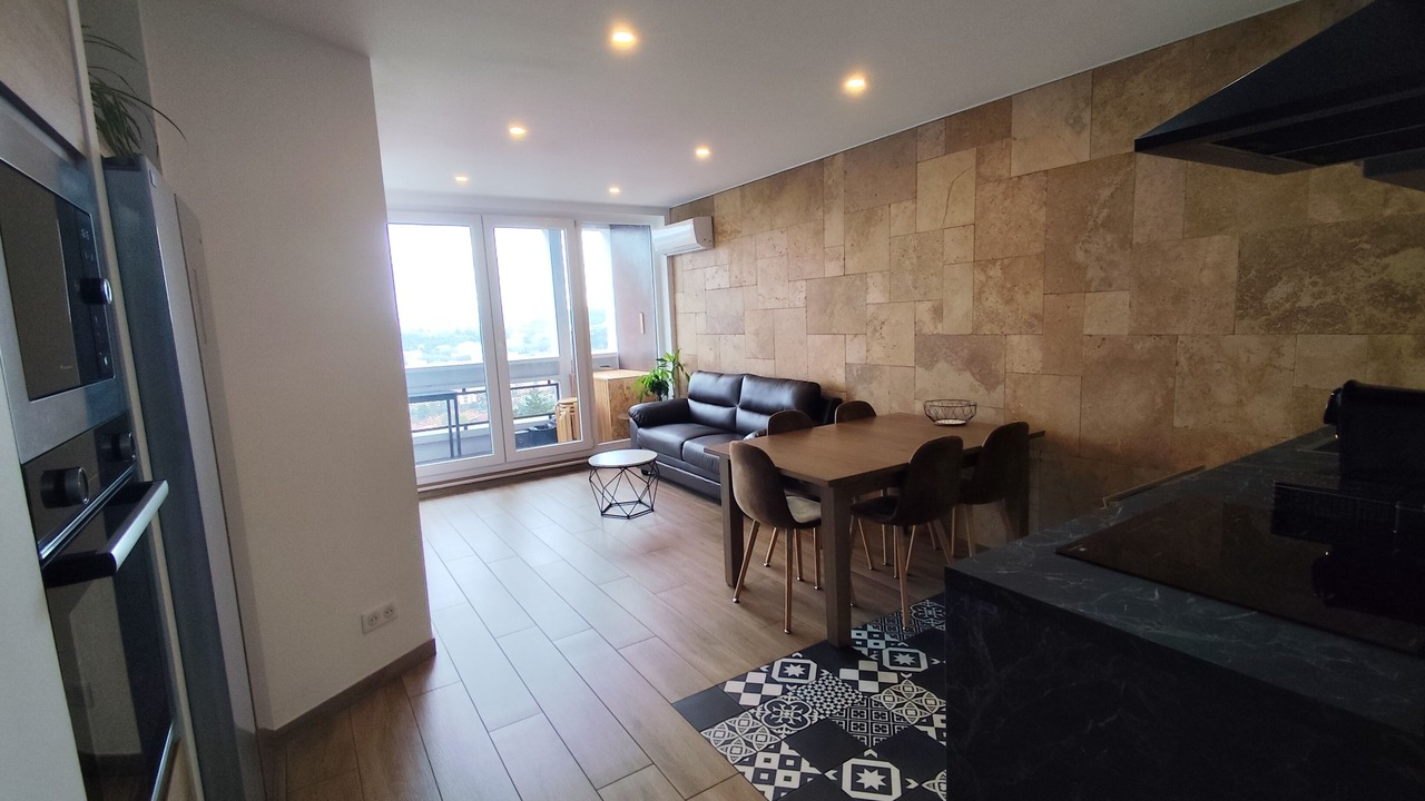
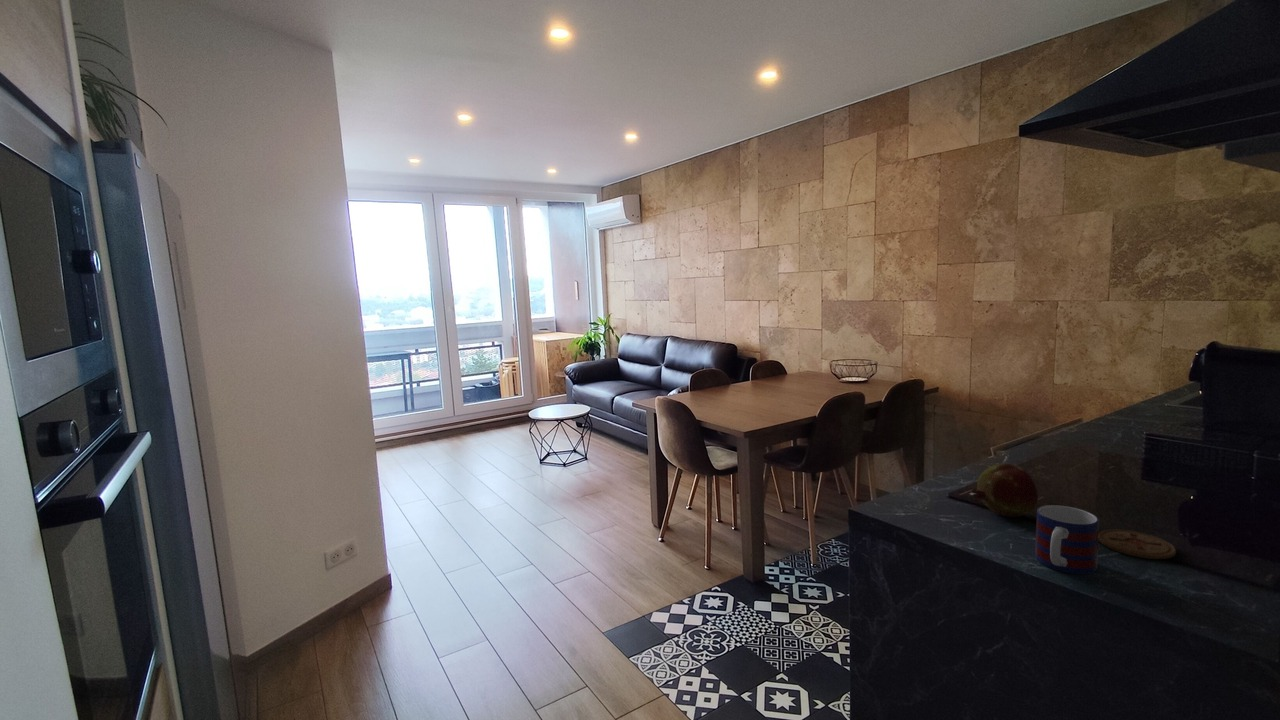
+ fruit (1002, 490)
+ mug (1063, 542)
+ coaster (1135, 543)
